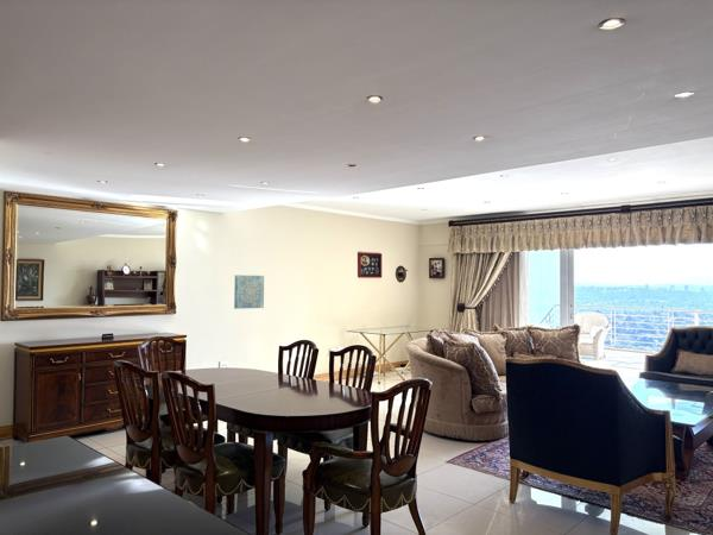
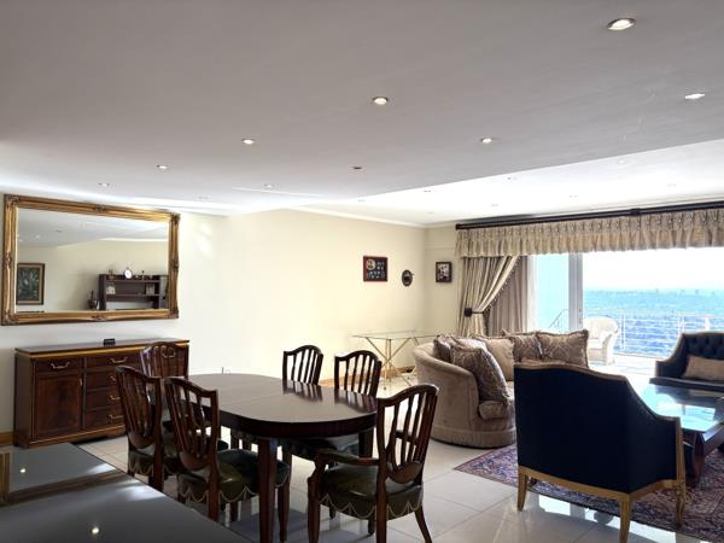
- wall art (248, 291)
